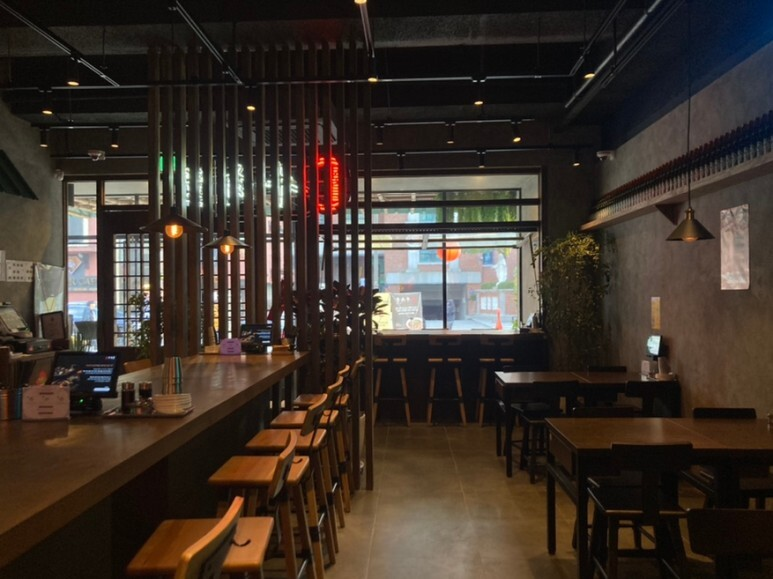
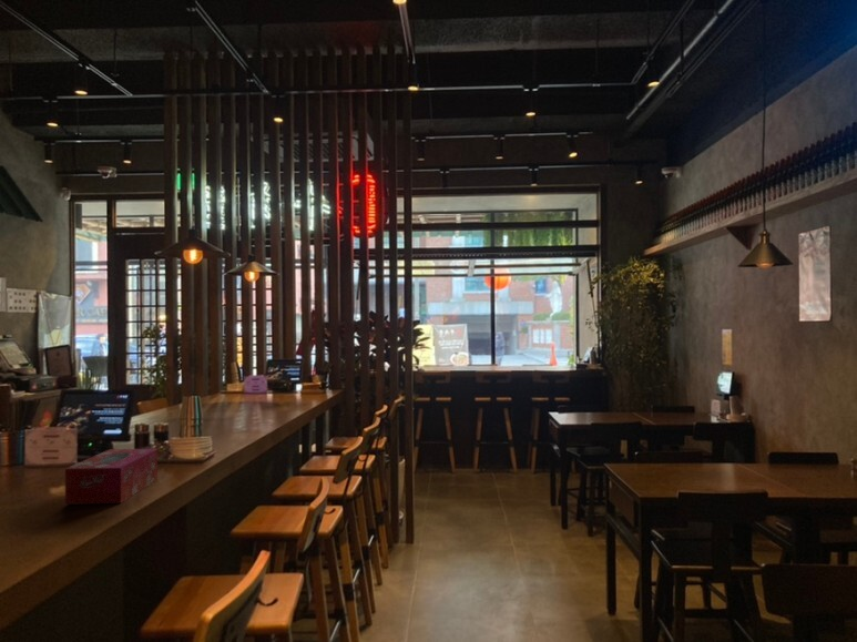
+ tissue box (114, 473)
